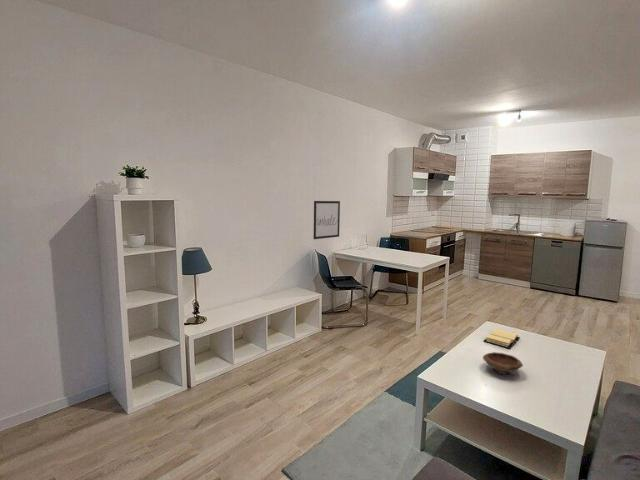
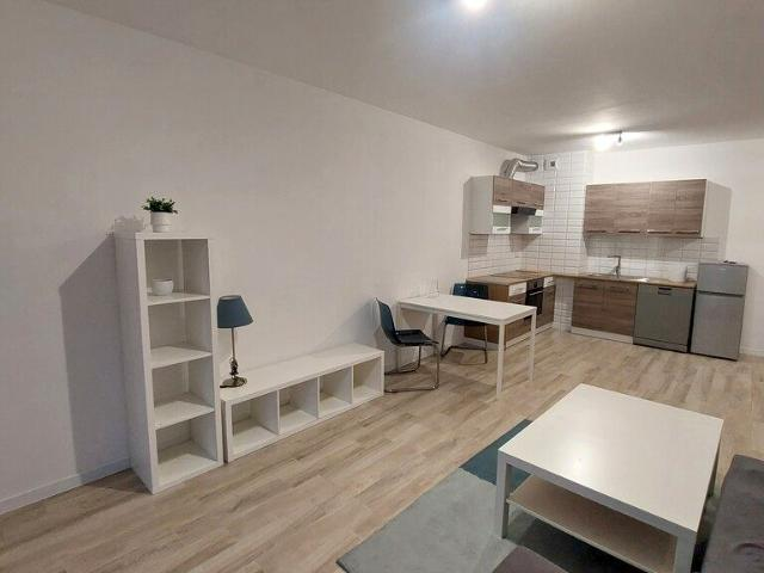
- wall art (327, 219)
- bowl (502, 364)
- book (502, 337)
